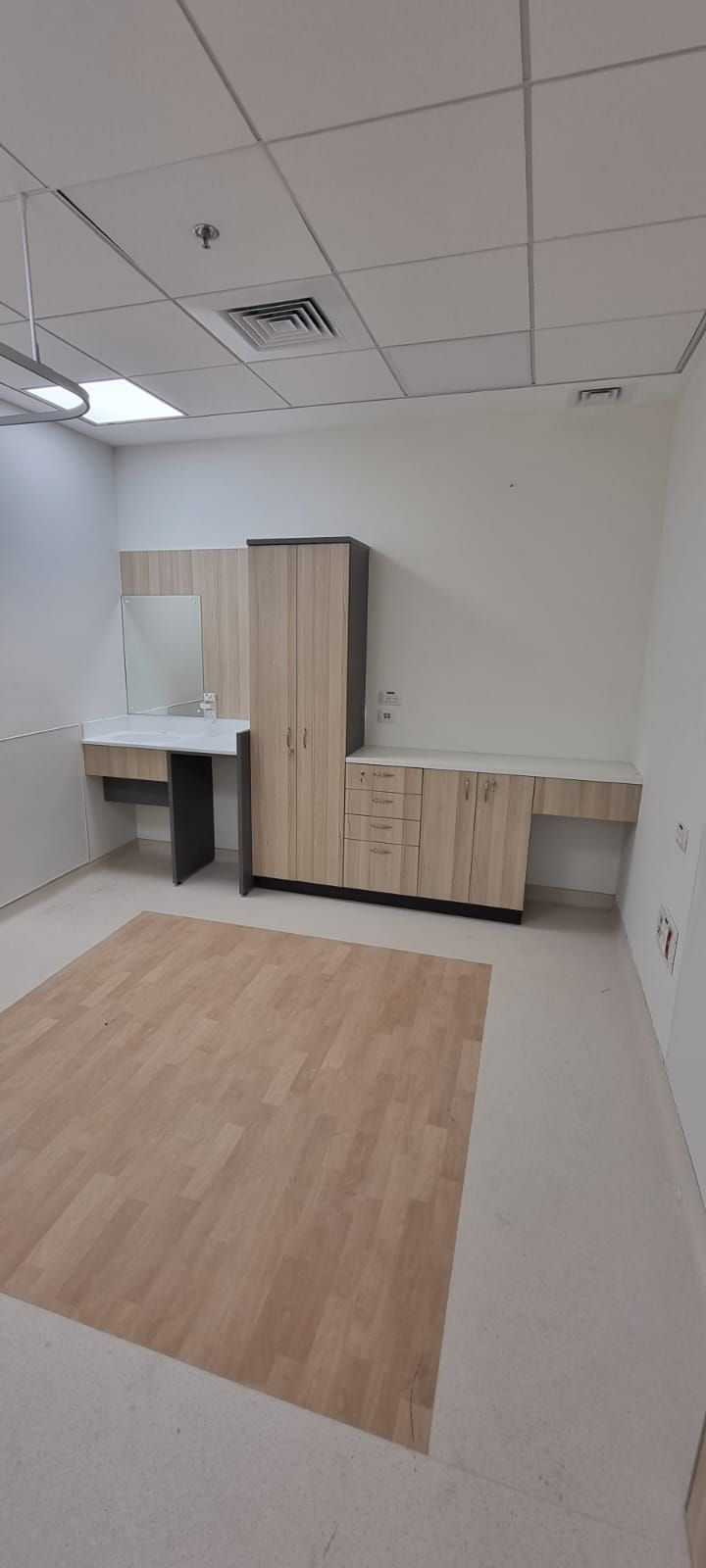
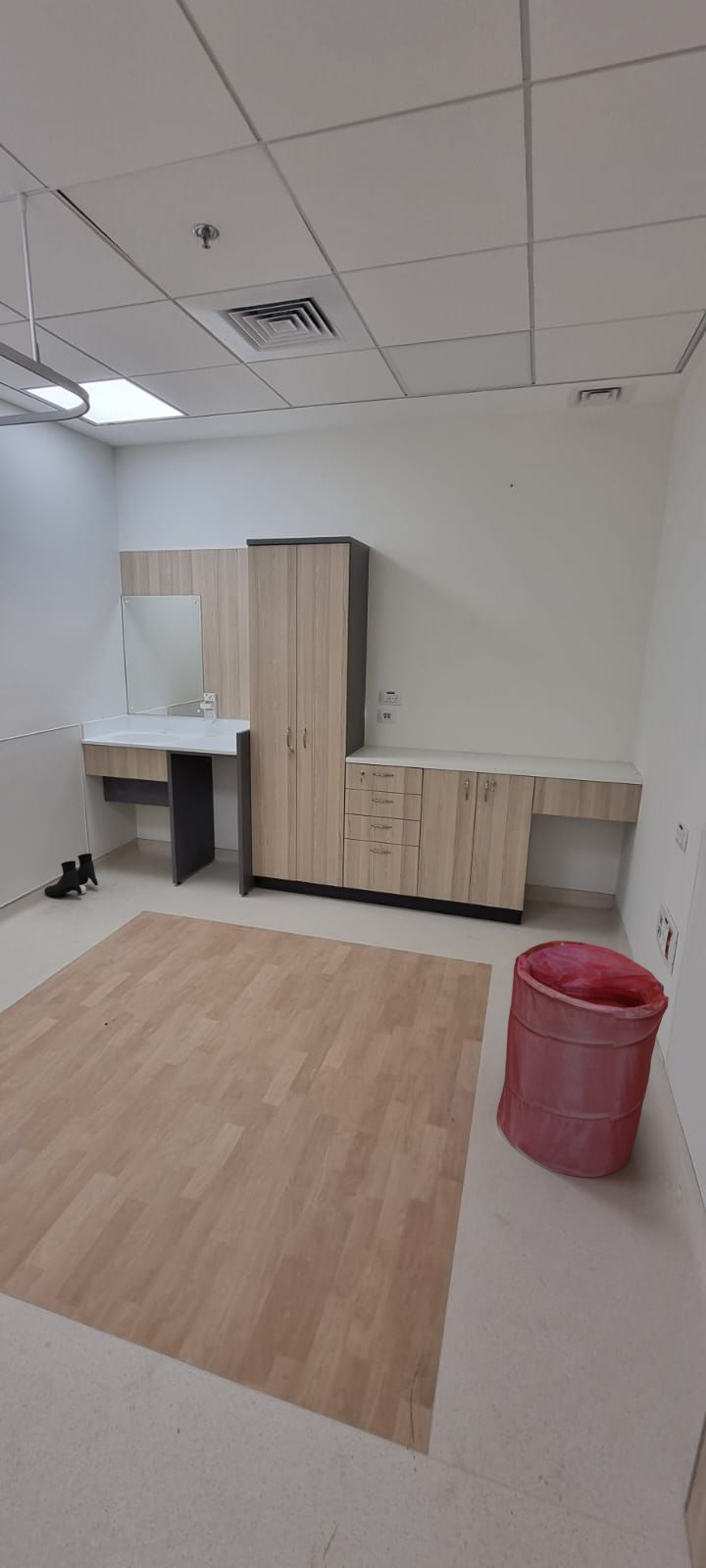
+ boots (70, 873)
+ laundry hamper (578, 1050)
